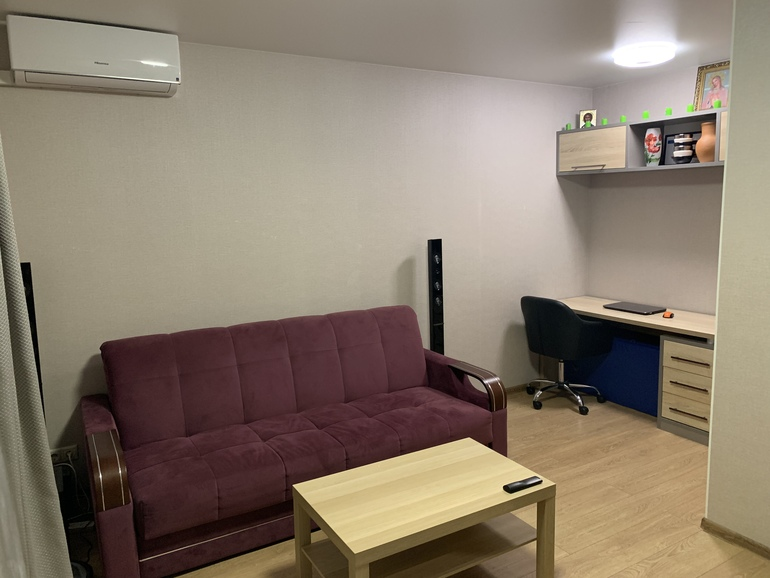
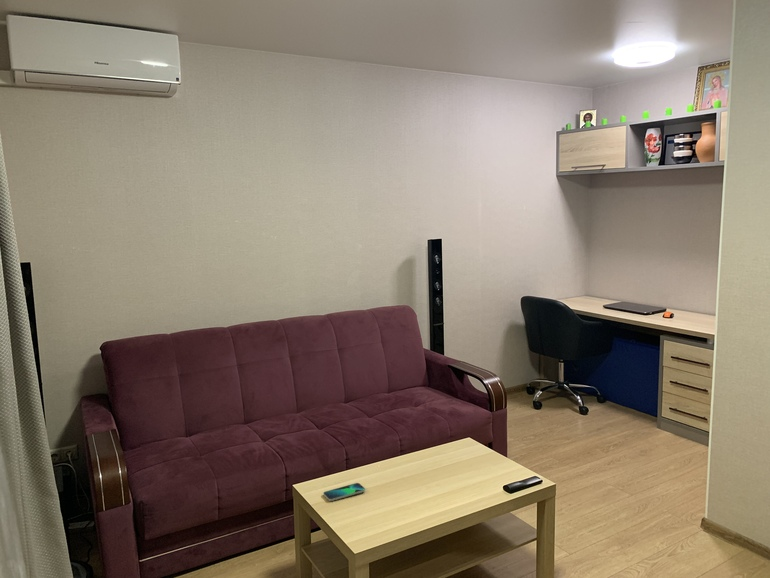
+ smartphone (344, 491)
